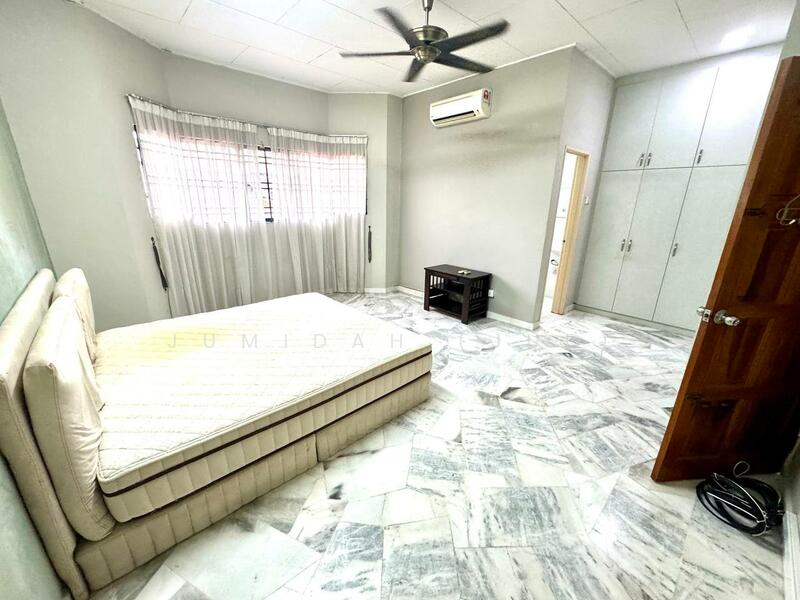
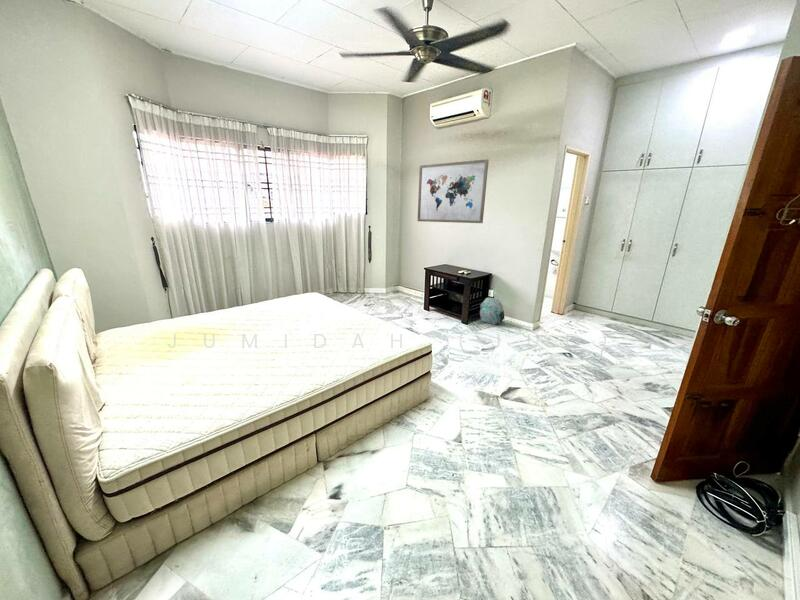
+ backpack (491, 310)
+ wall art (449, 193)
